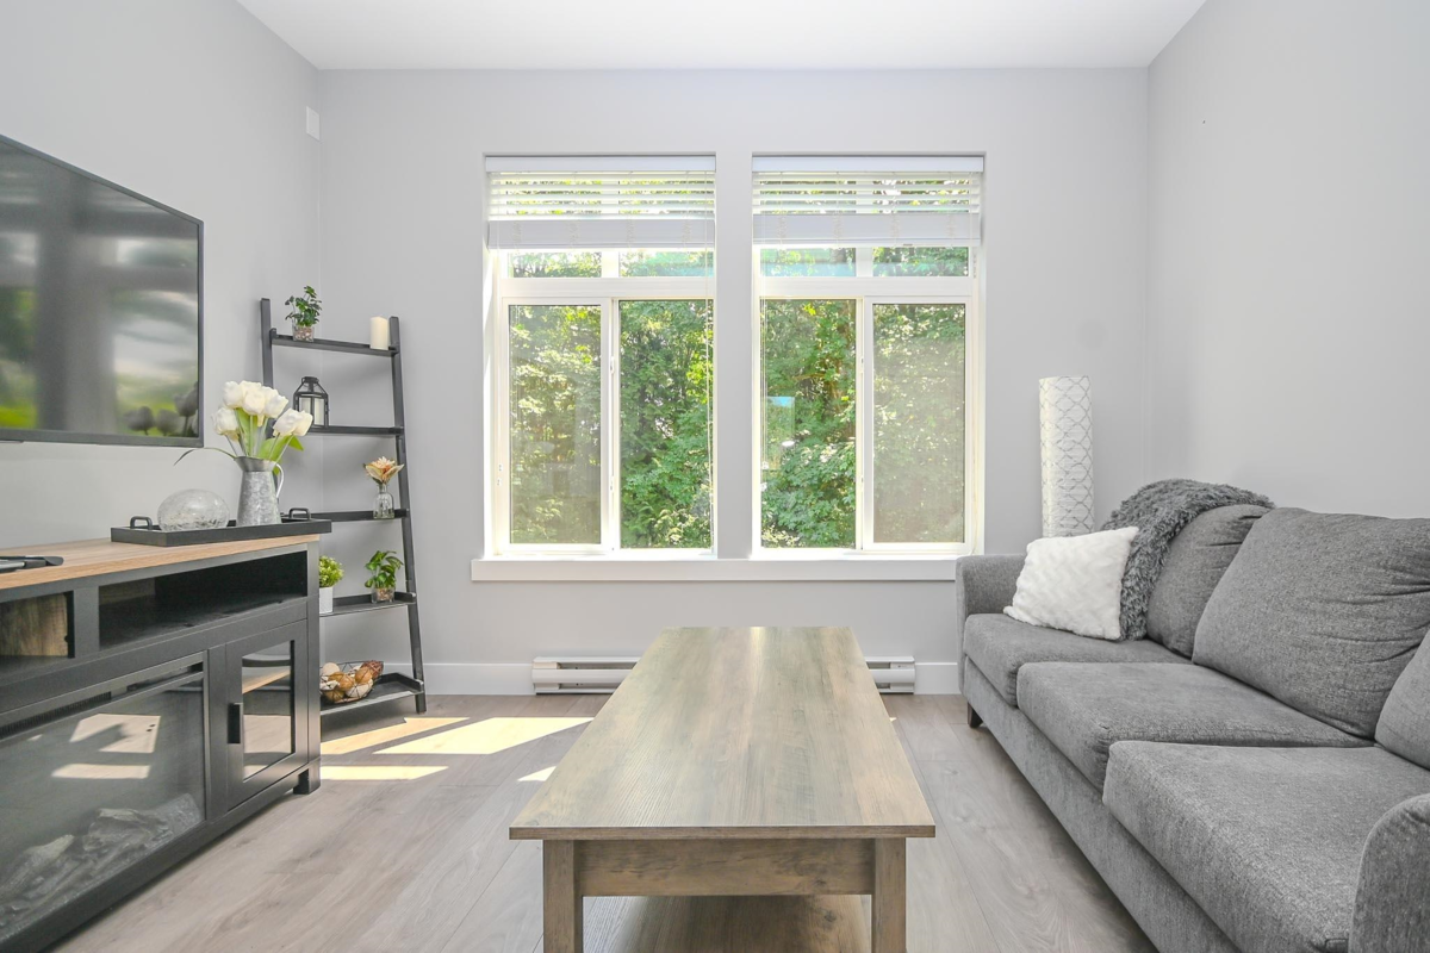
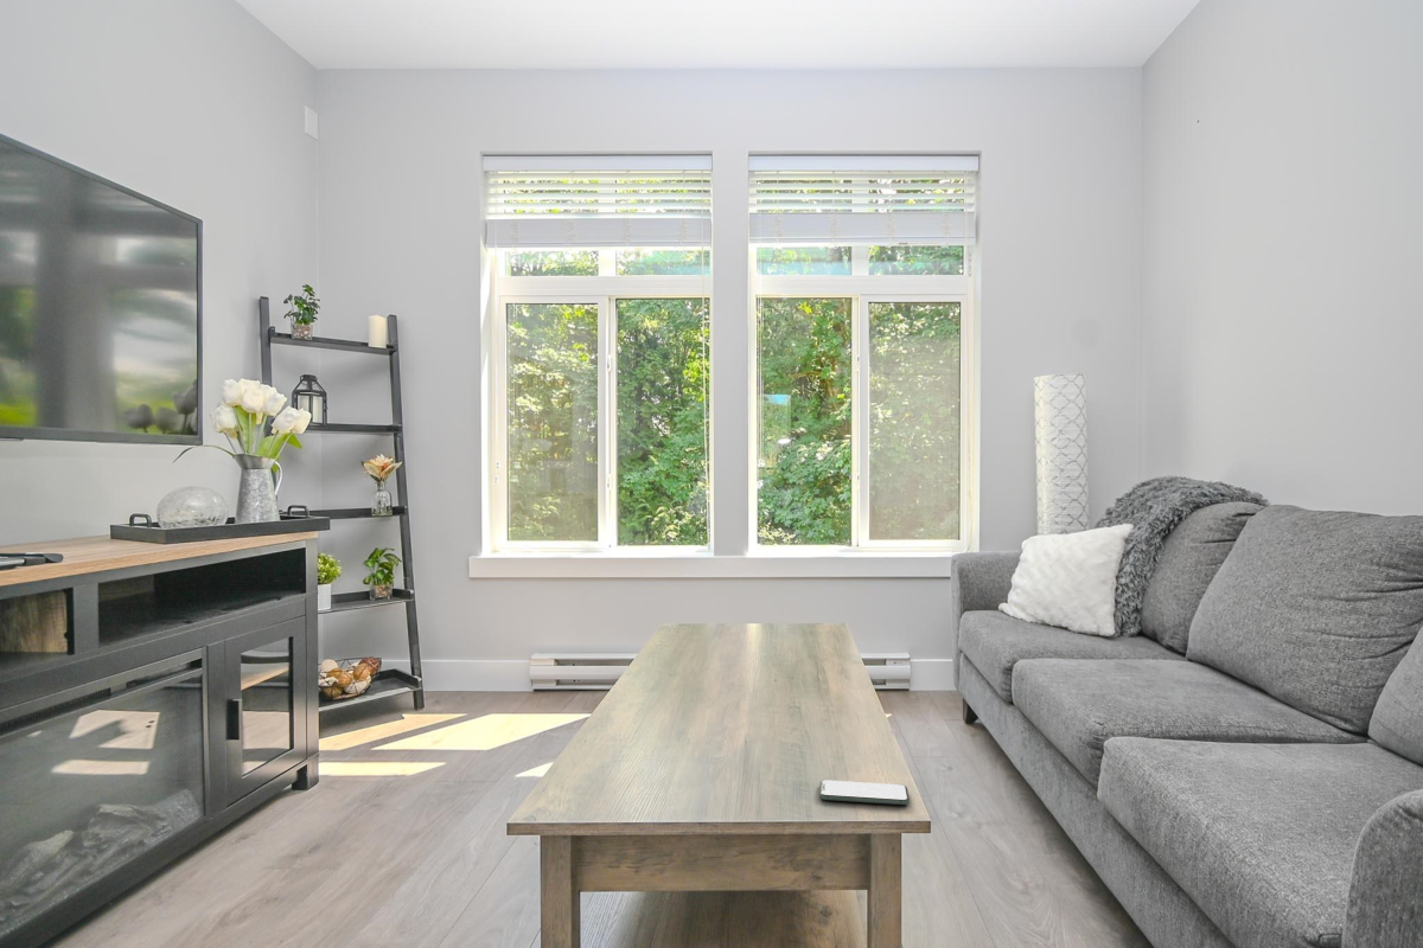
+ smartphone (863, 792)
